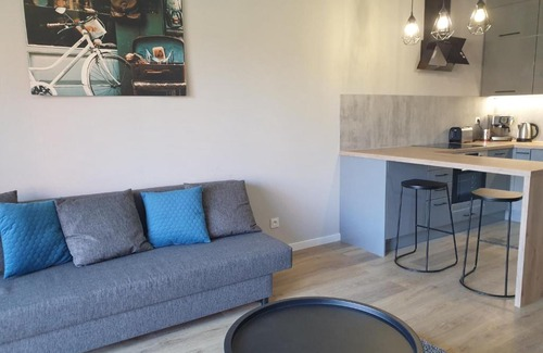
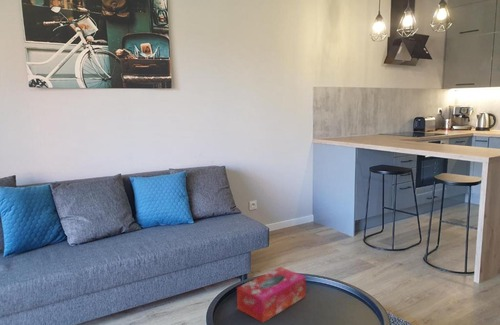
+ tissue box (272, 292)
